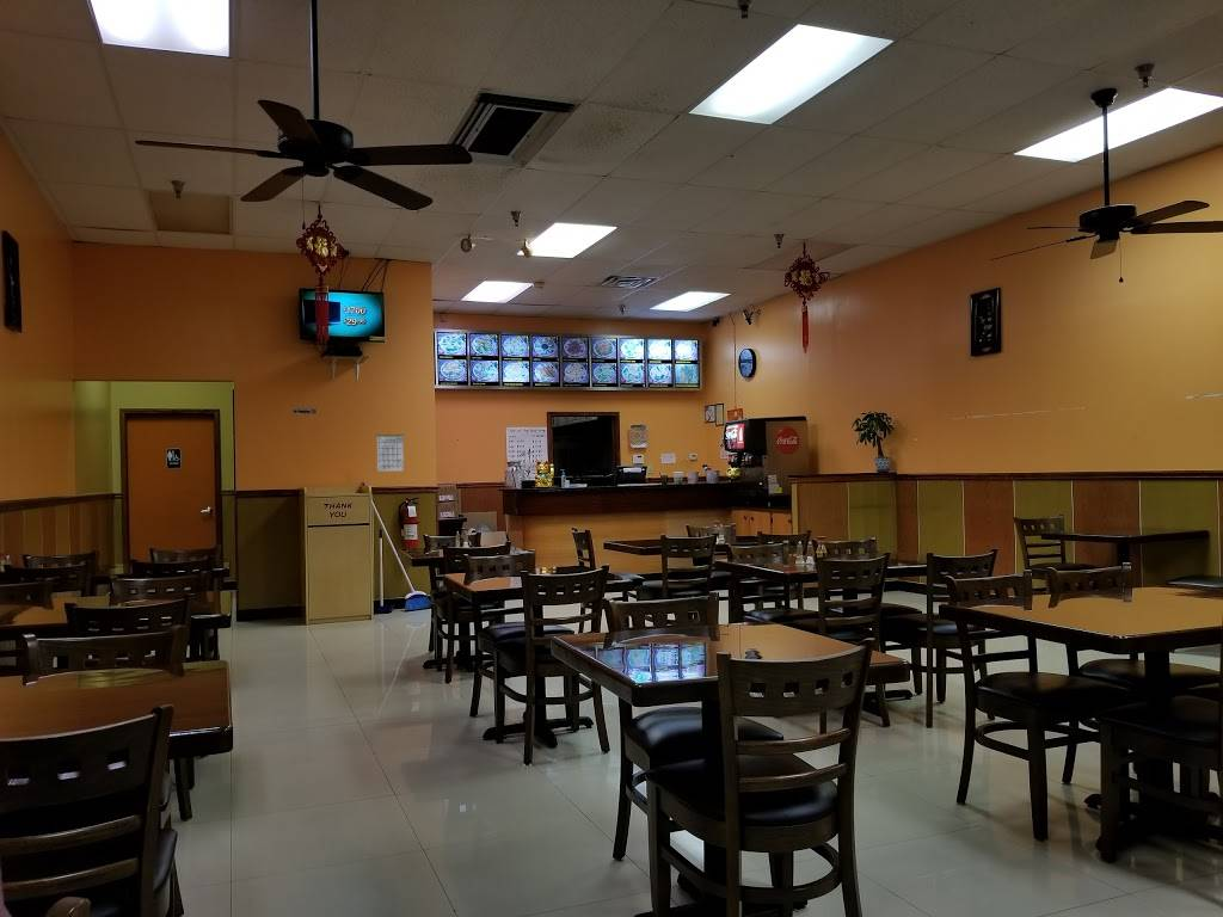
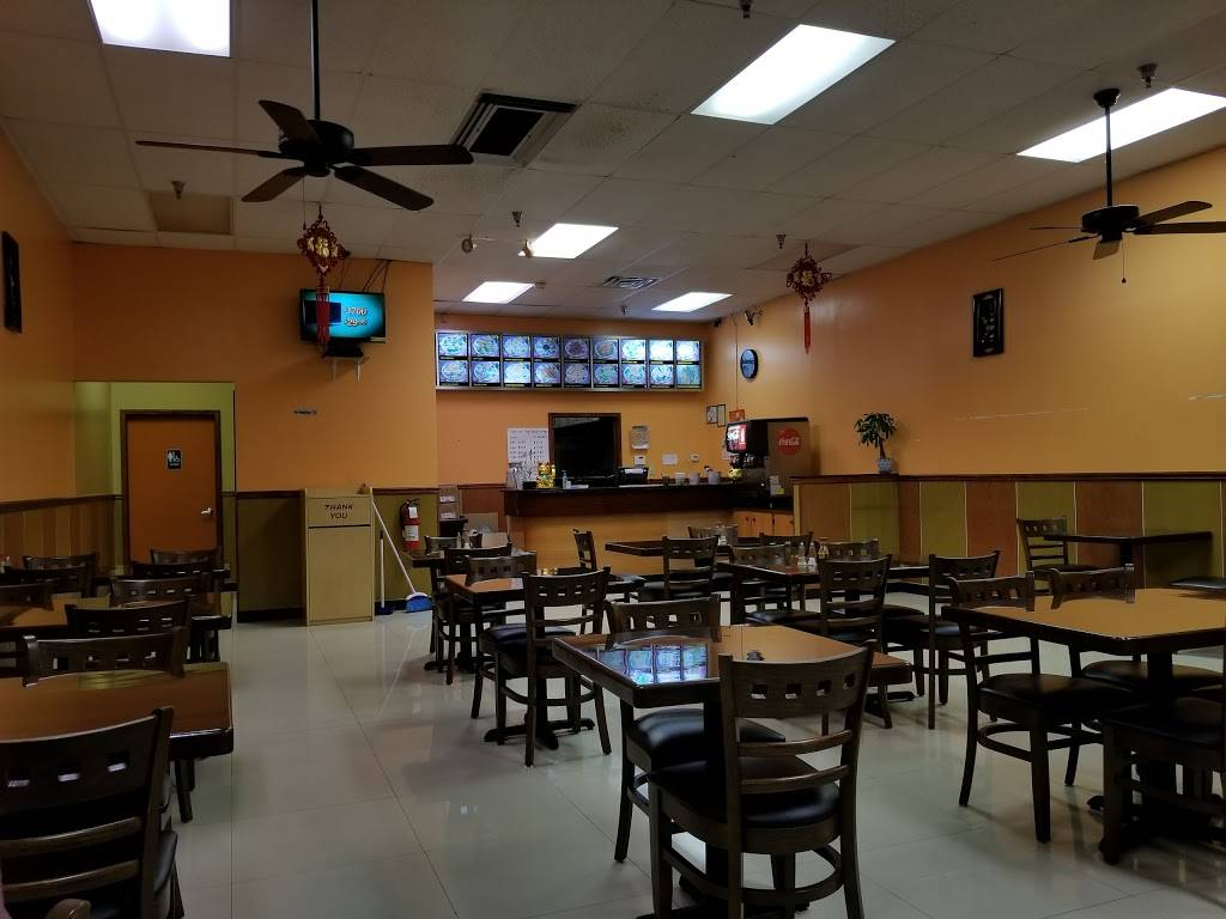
- calendar (389, 448)
